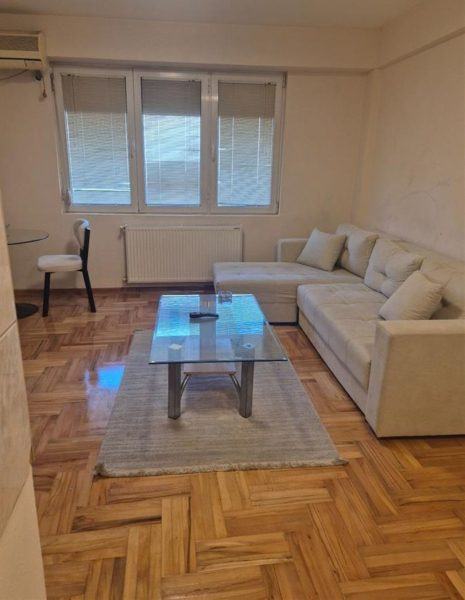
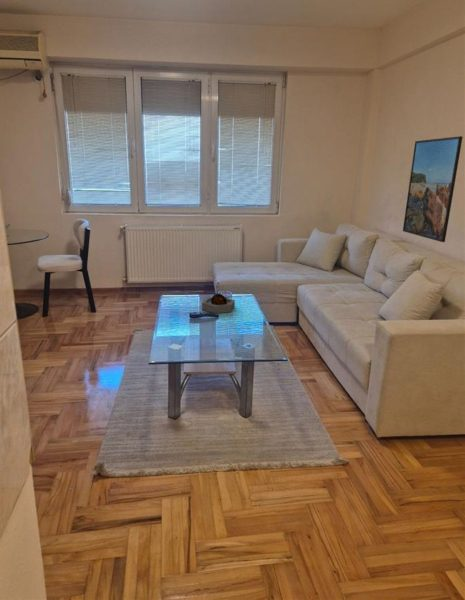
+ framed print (429, 189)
+ decorative bowl (218, 300)
